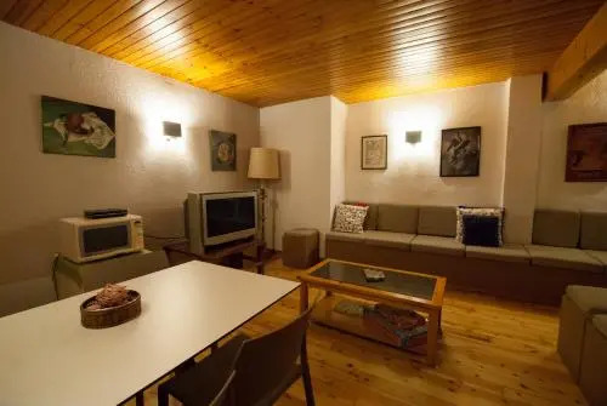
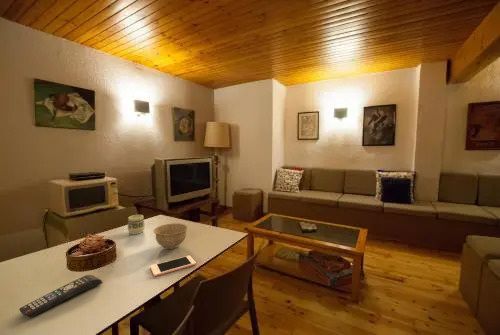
+ remote control (65, 292)
+ cup (136, 224)
+ cell phone (173, 265)
+ bowl (171, 237)
